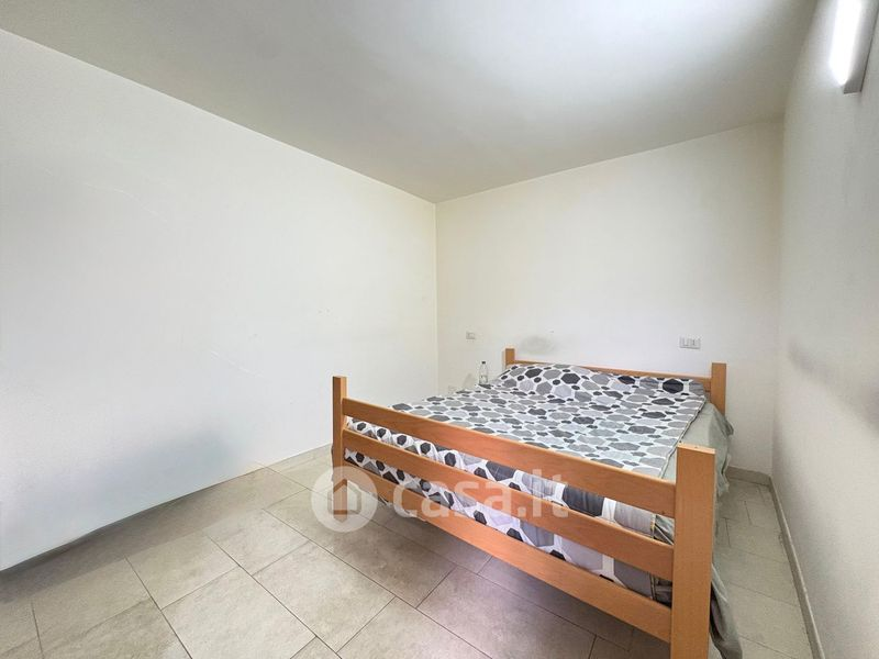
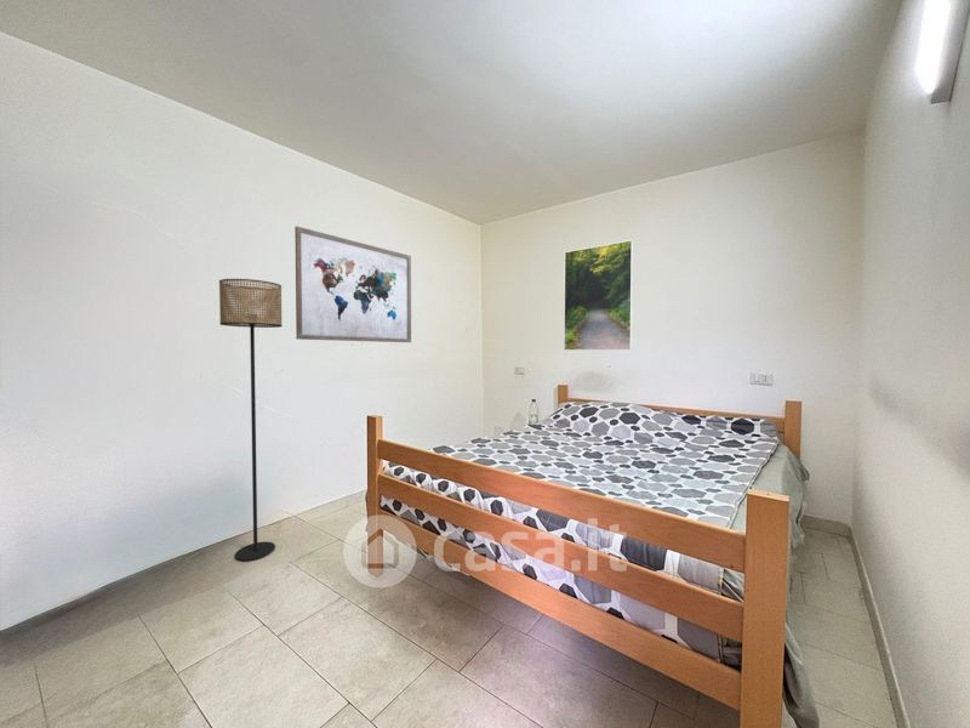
+ wall art (360, 291)
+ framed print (597, 298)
+ floor lamp (253, 419)
